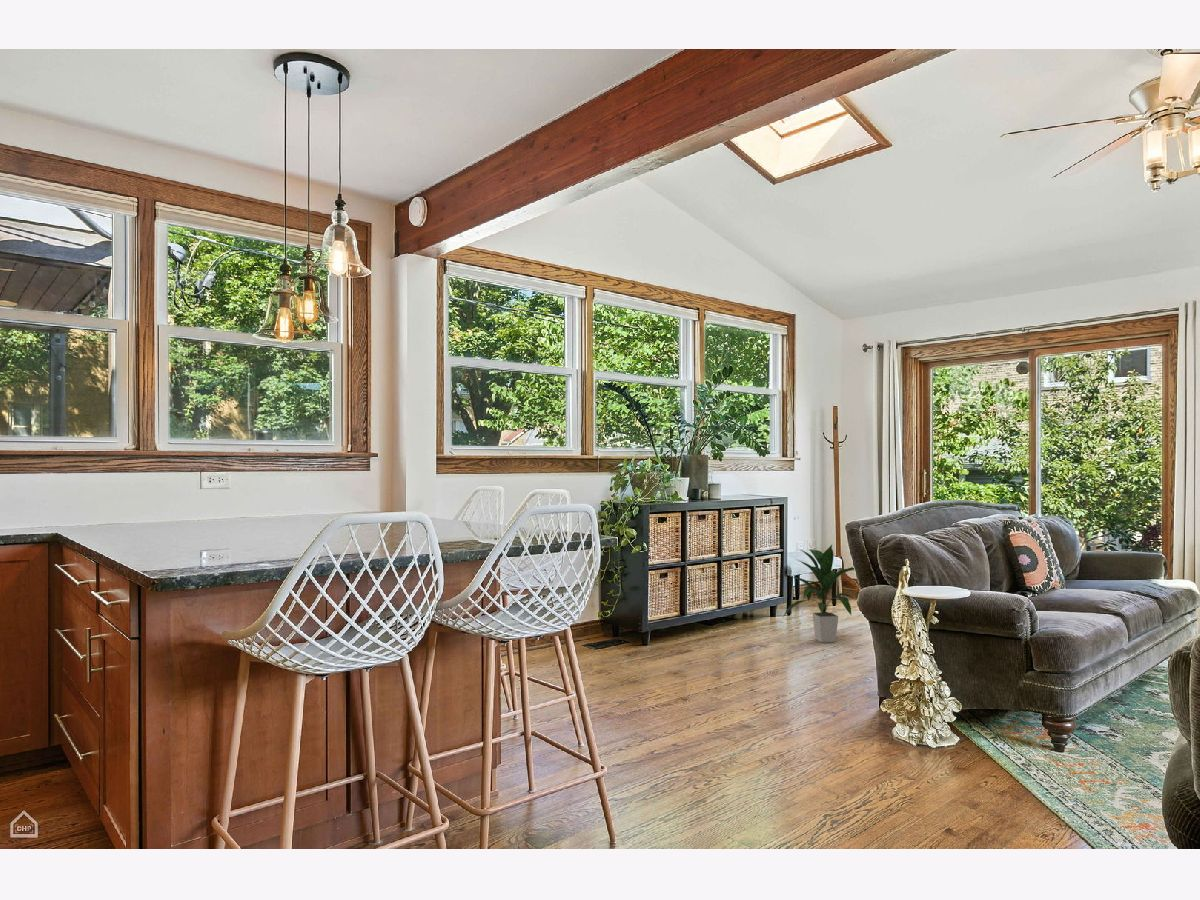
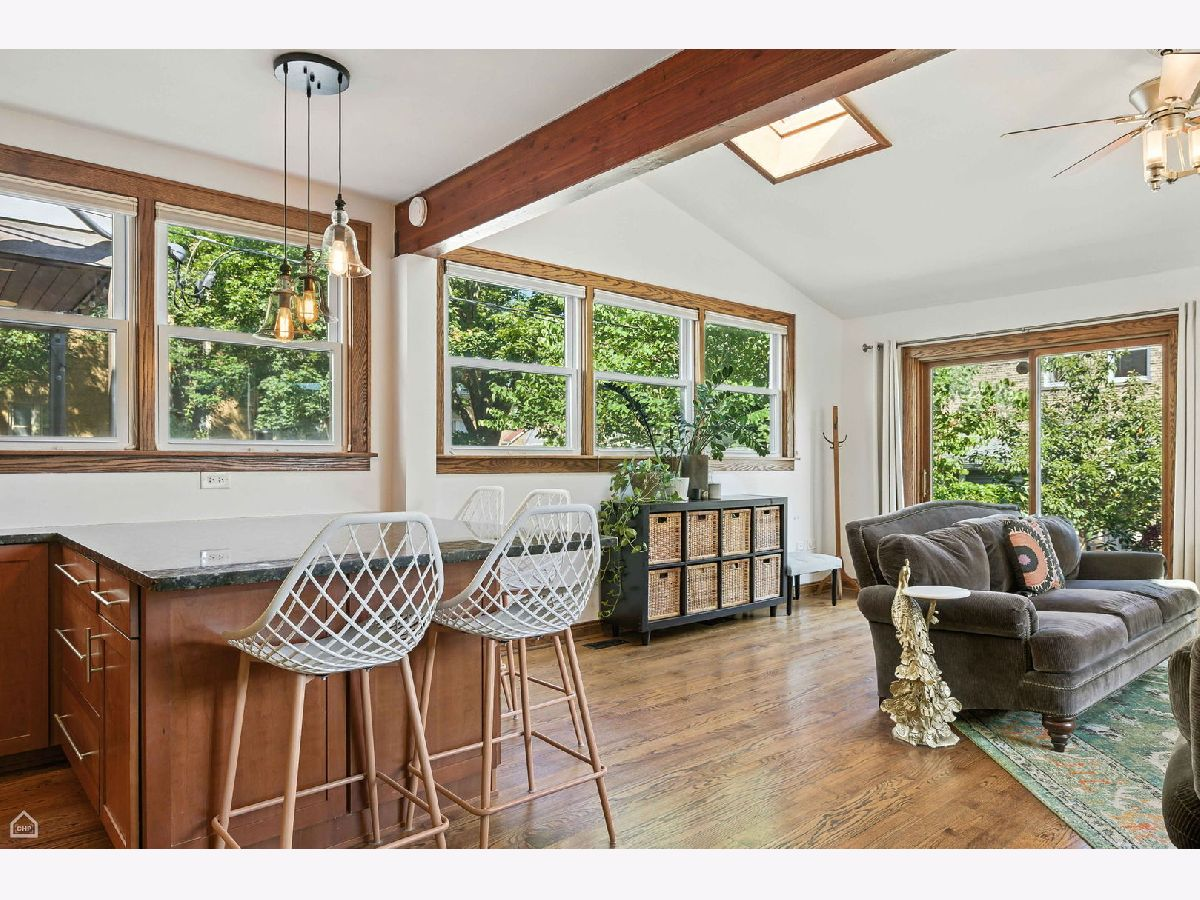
- indoor plant (821, 591)
